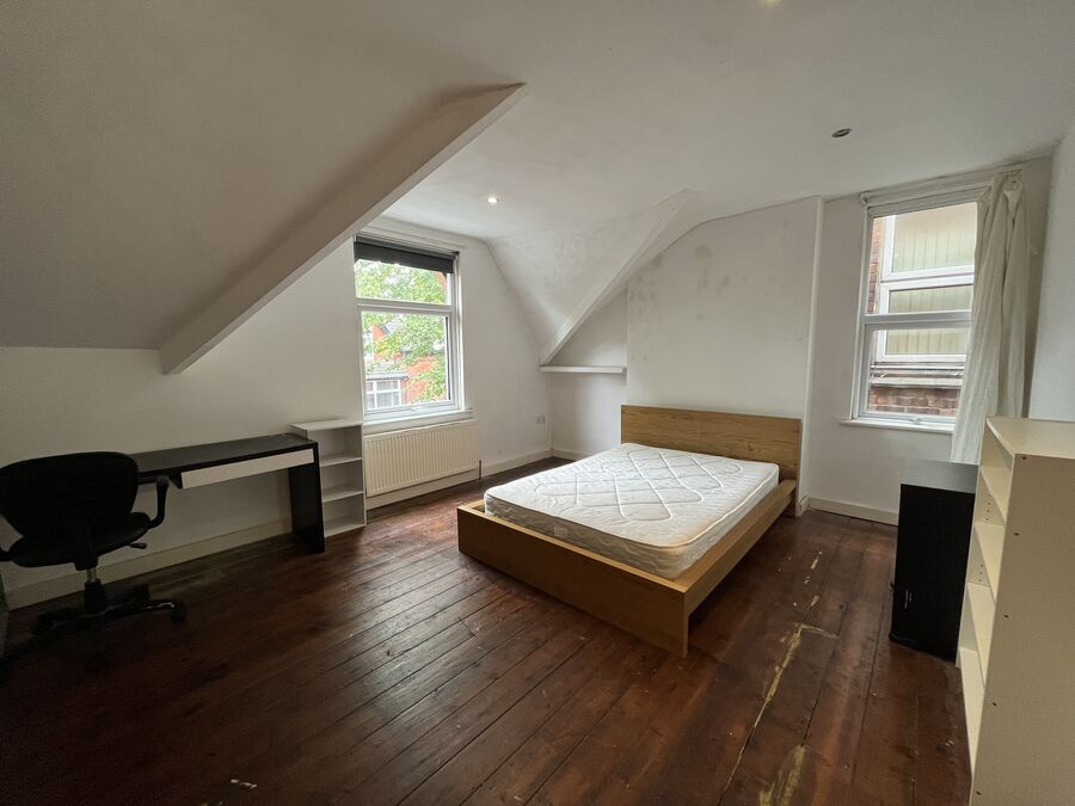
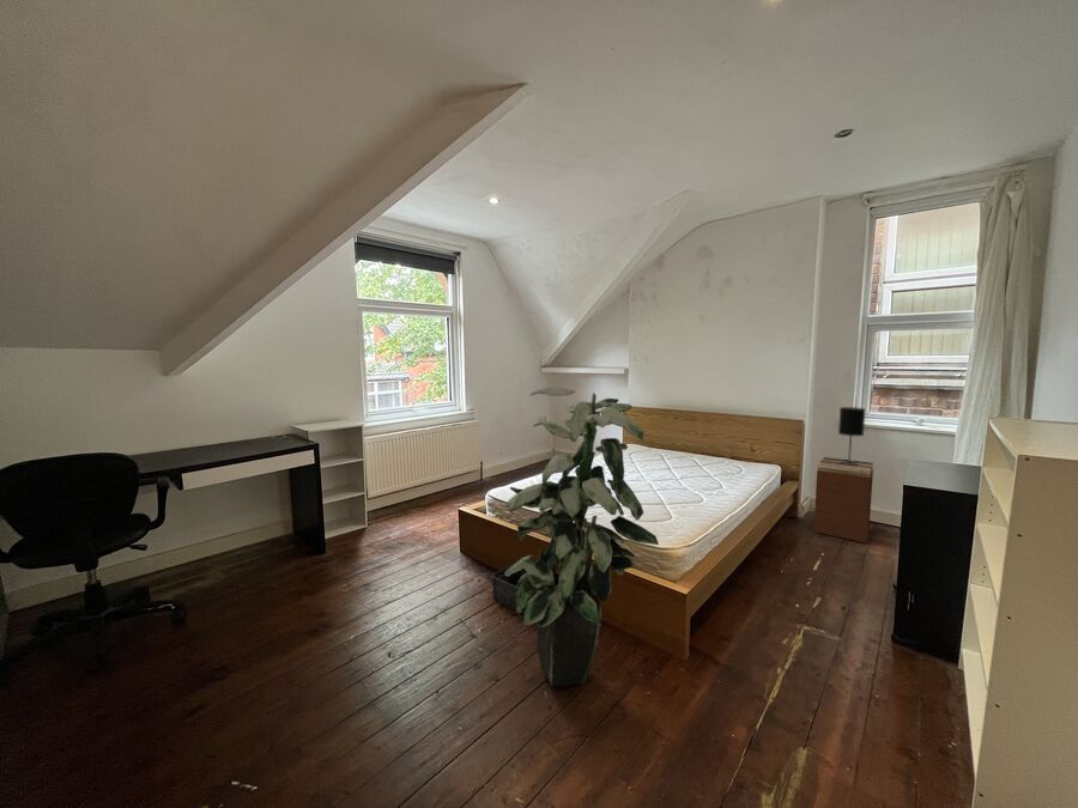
+ indoor plant (571, 530)
+ storage bin (516, 584)
+ nightstand (843, 497)
+ table lamp (850, 435)
